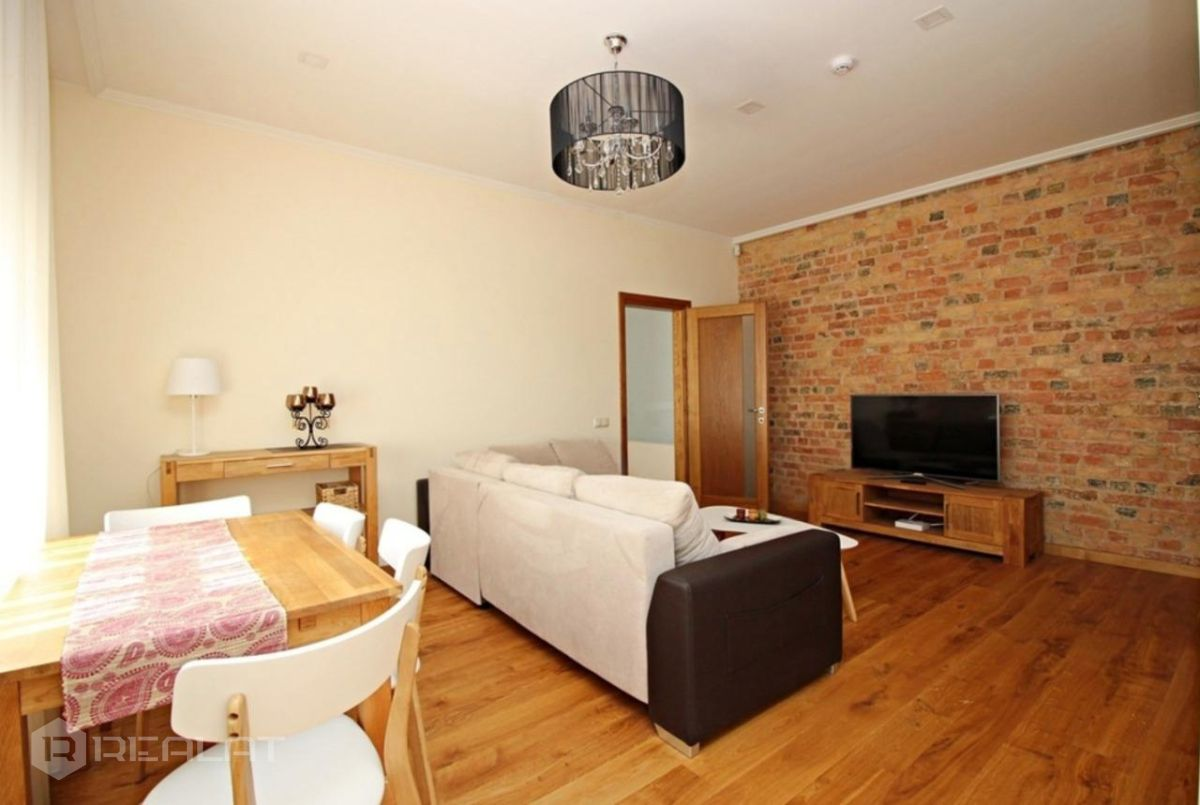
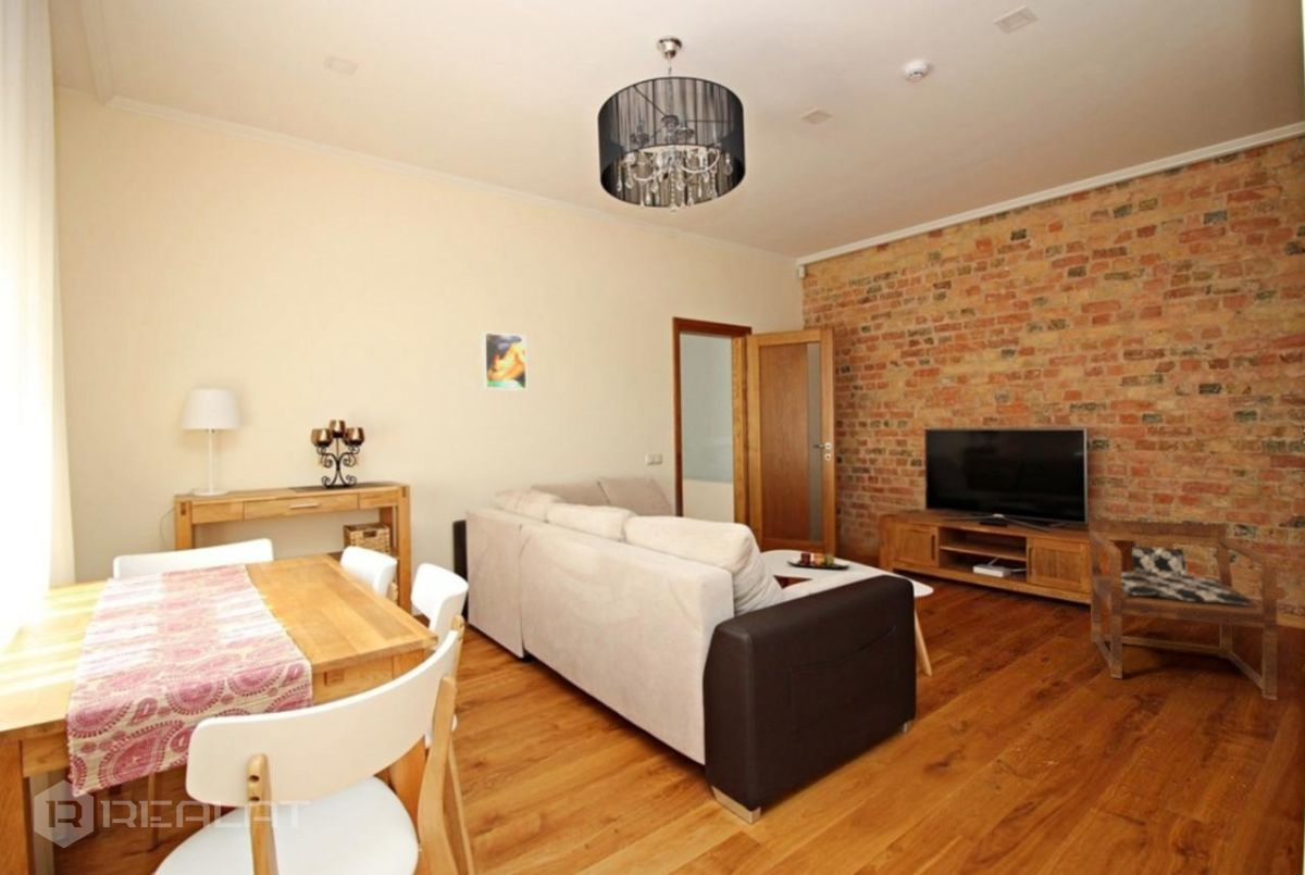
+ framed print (505, 361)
+ armchair (1170, 597)
